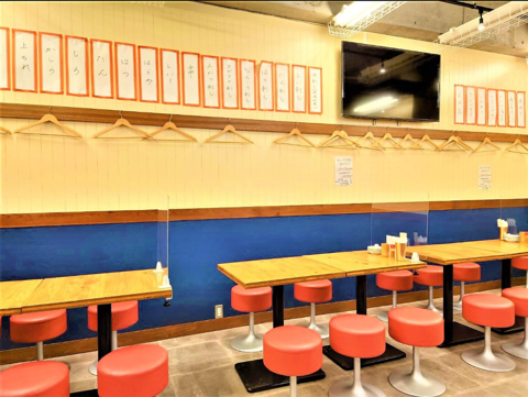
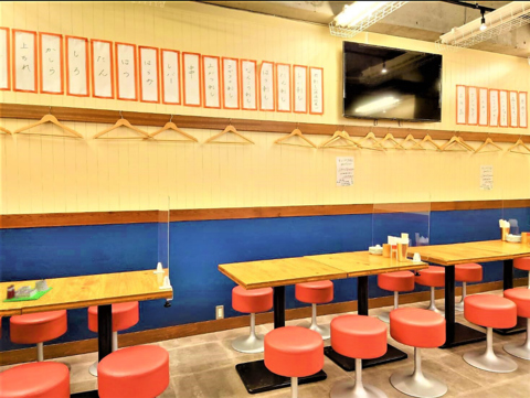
+ architectural model (29, 288)
